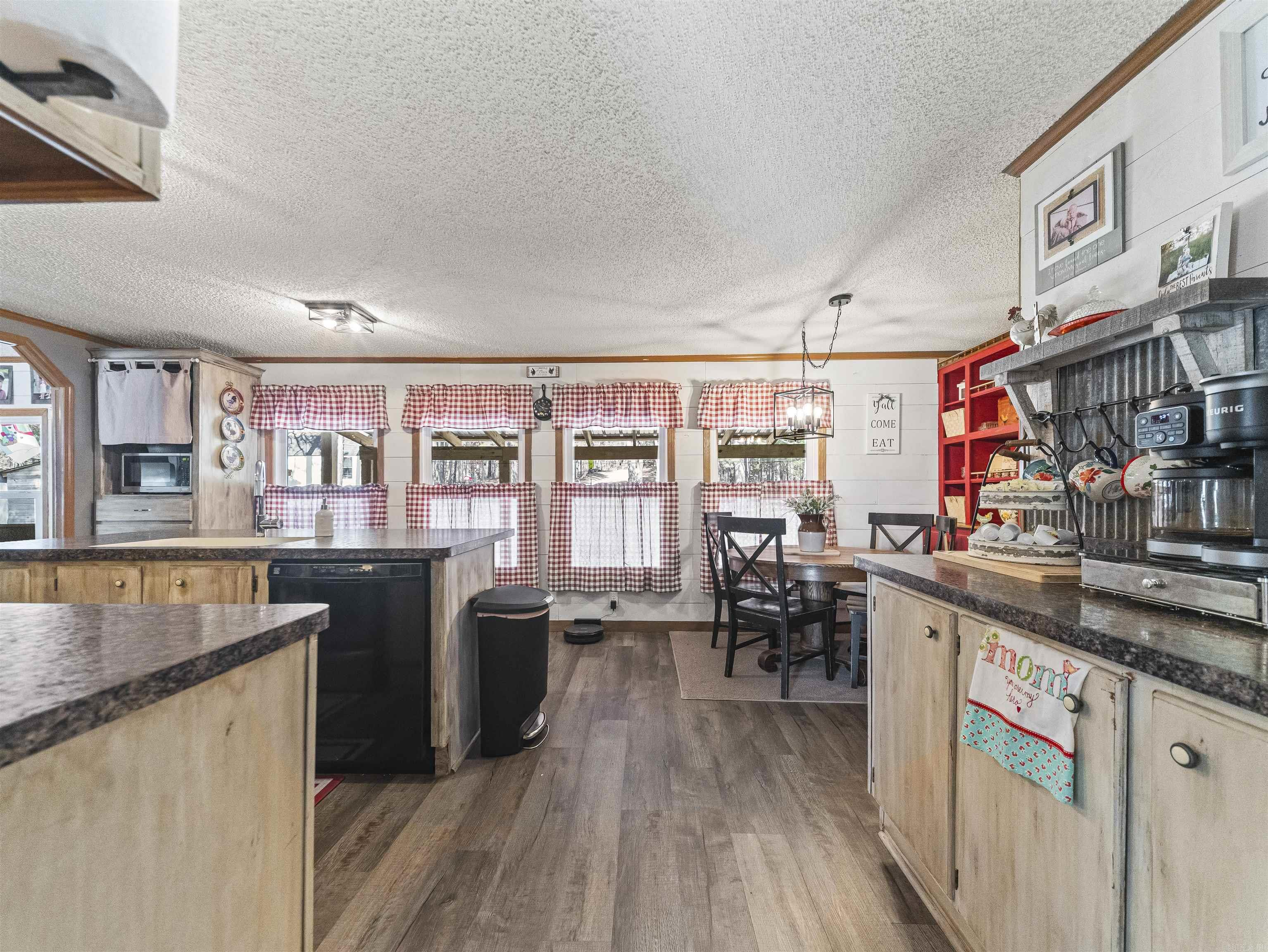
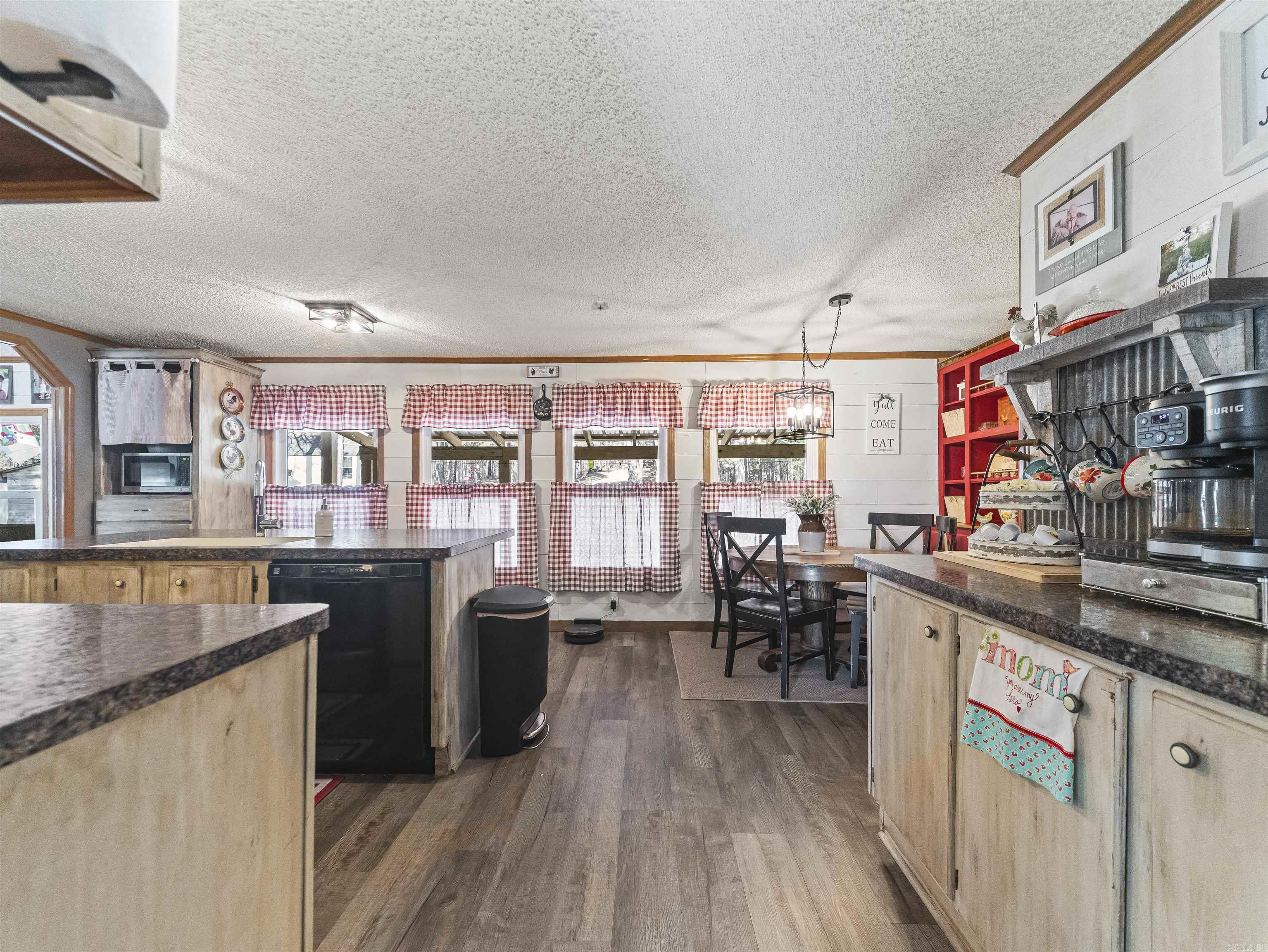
+ smoke detector (600, 306)
